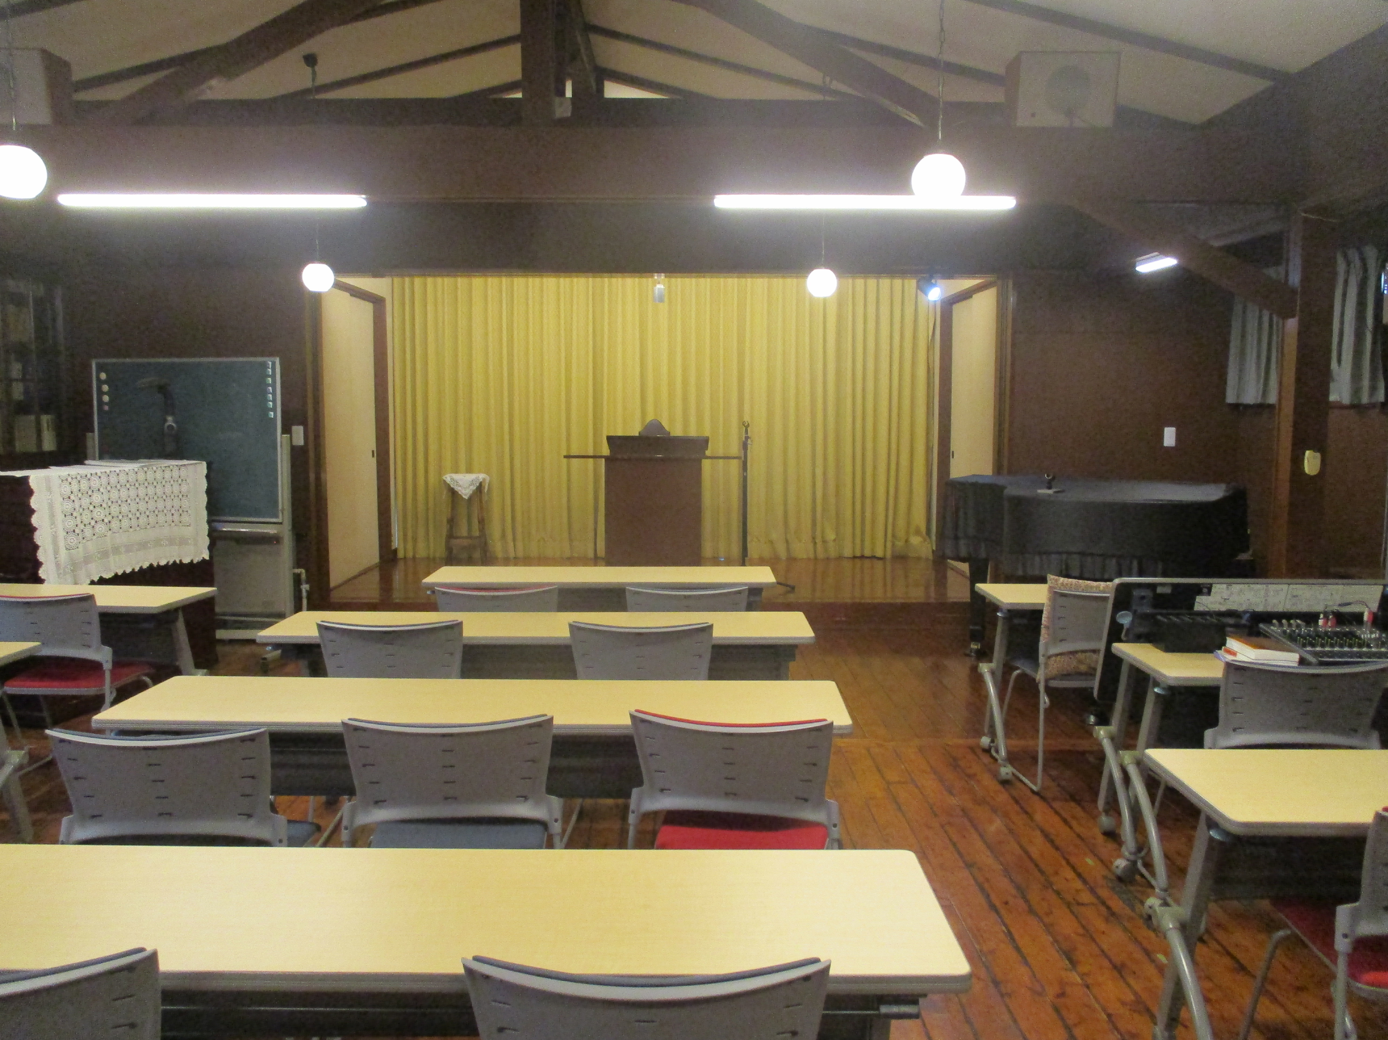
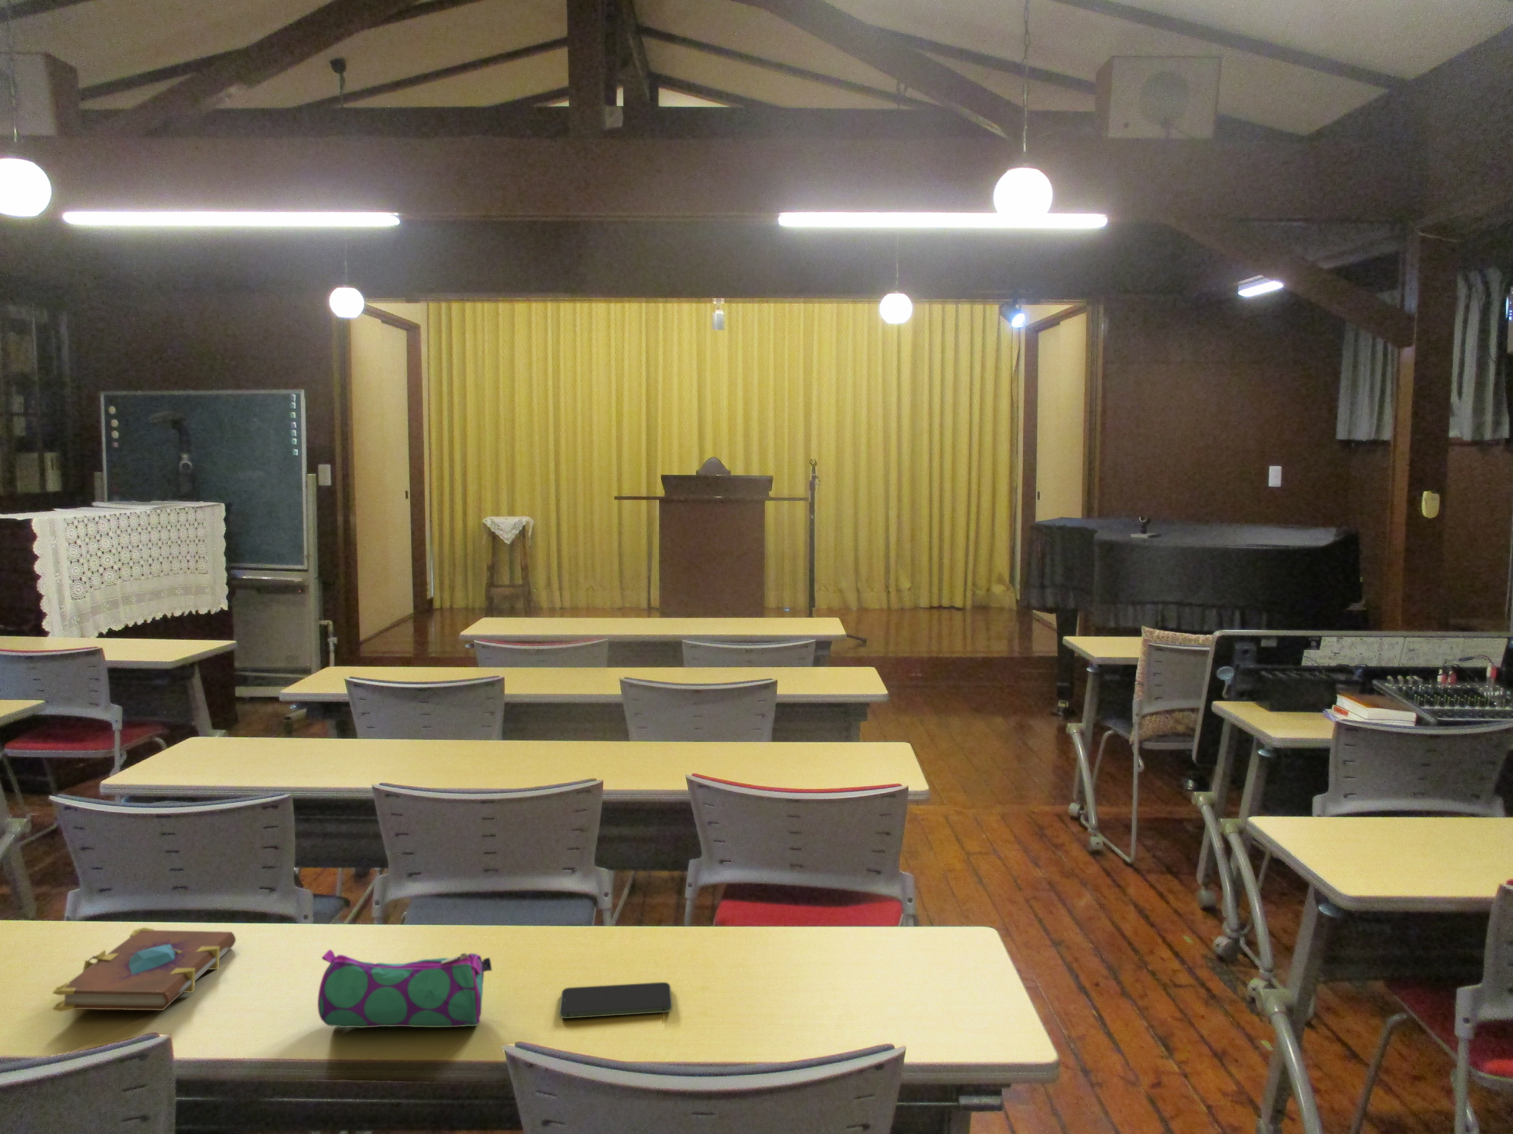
+ pencil case (405, 987)
+ smartphone (616, 999)
+ book (155, 959)
